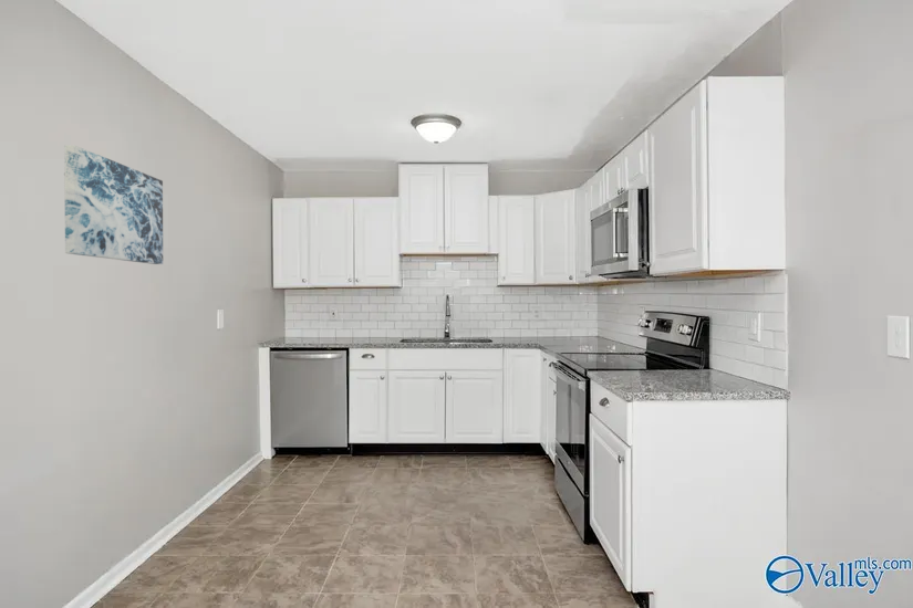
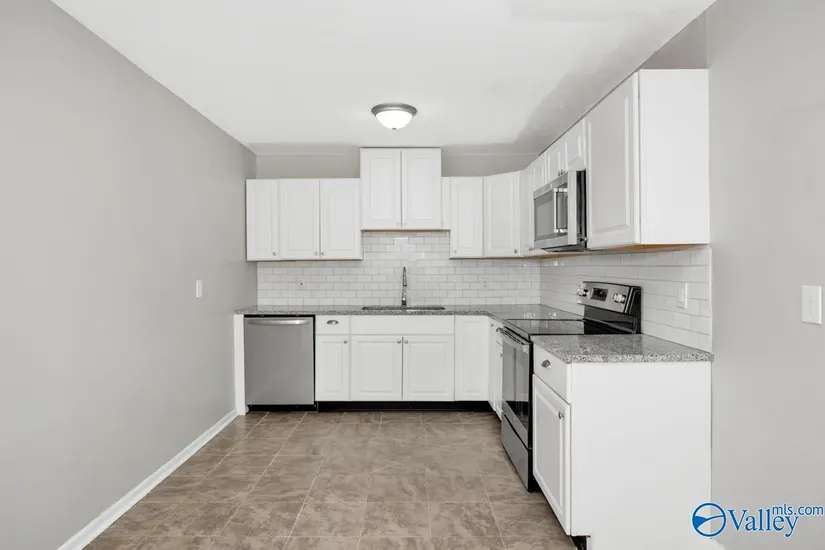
- wall art (120, 212)
